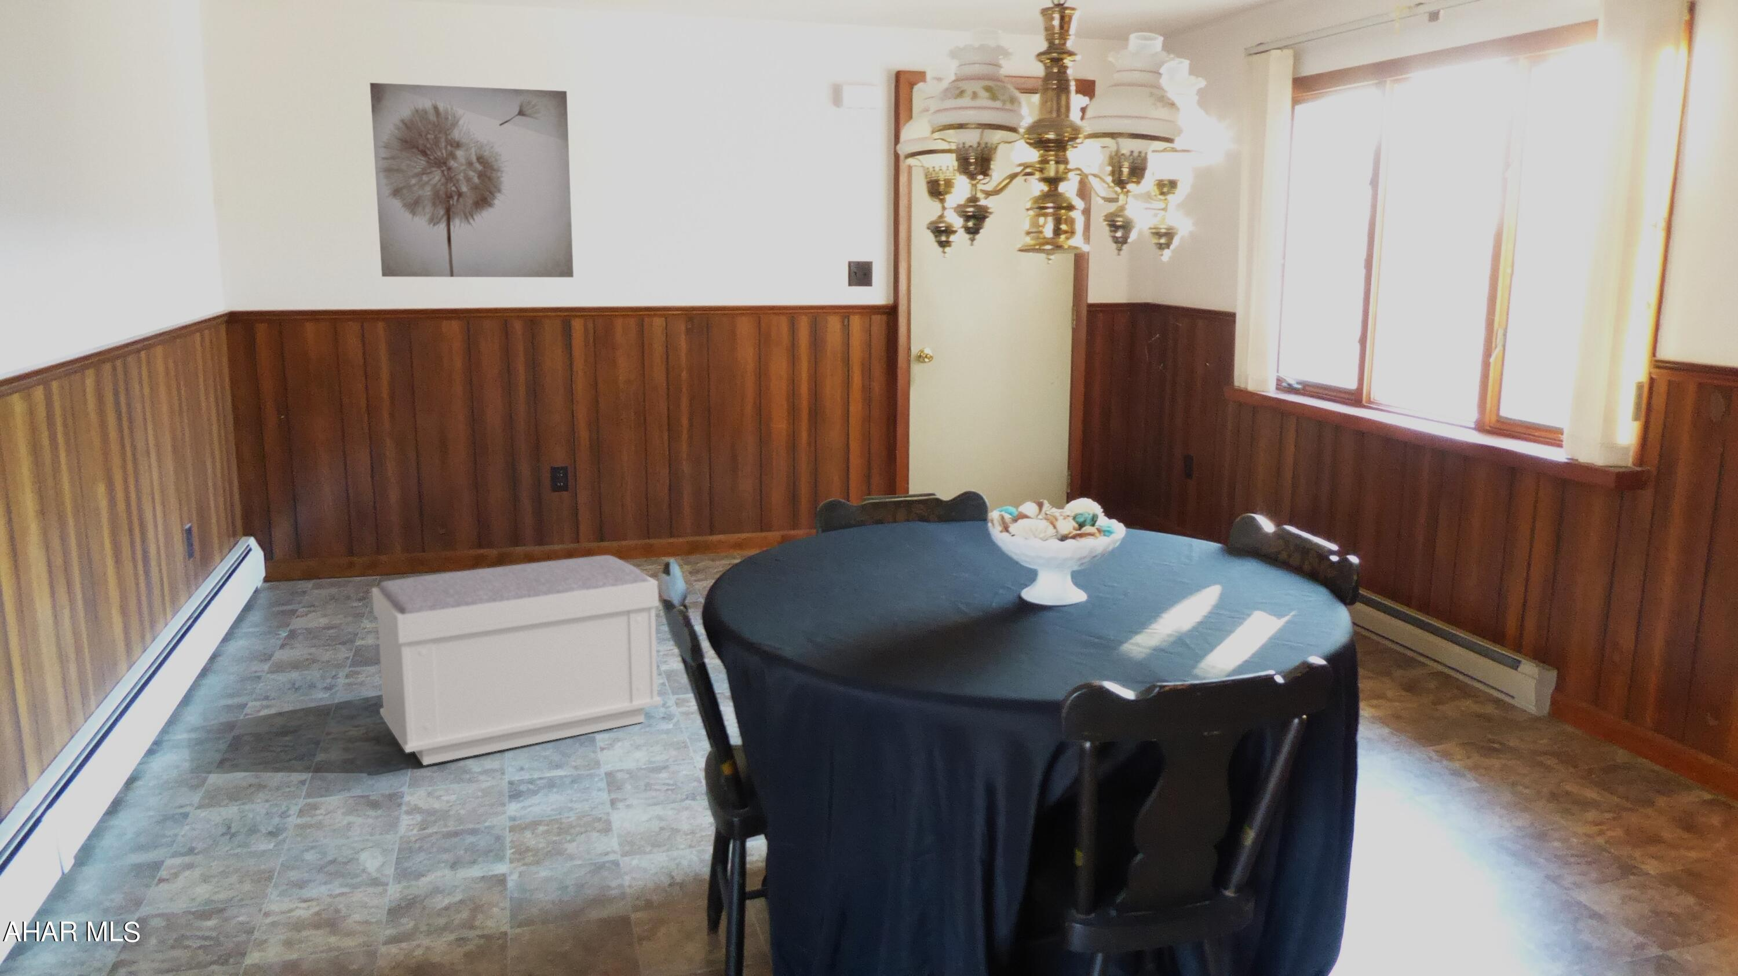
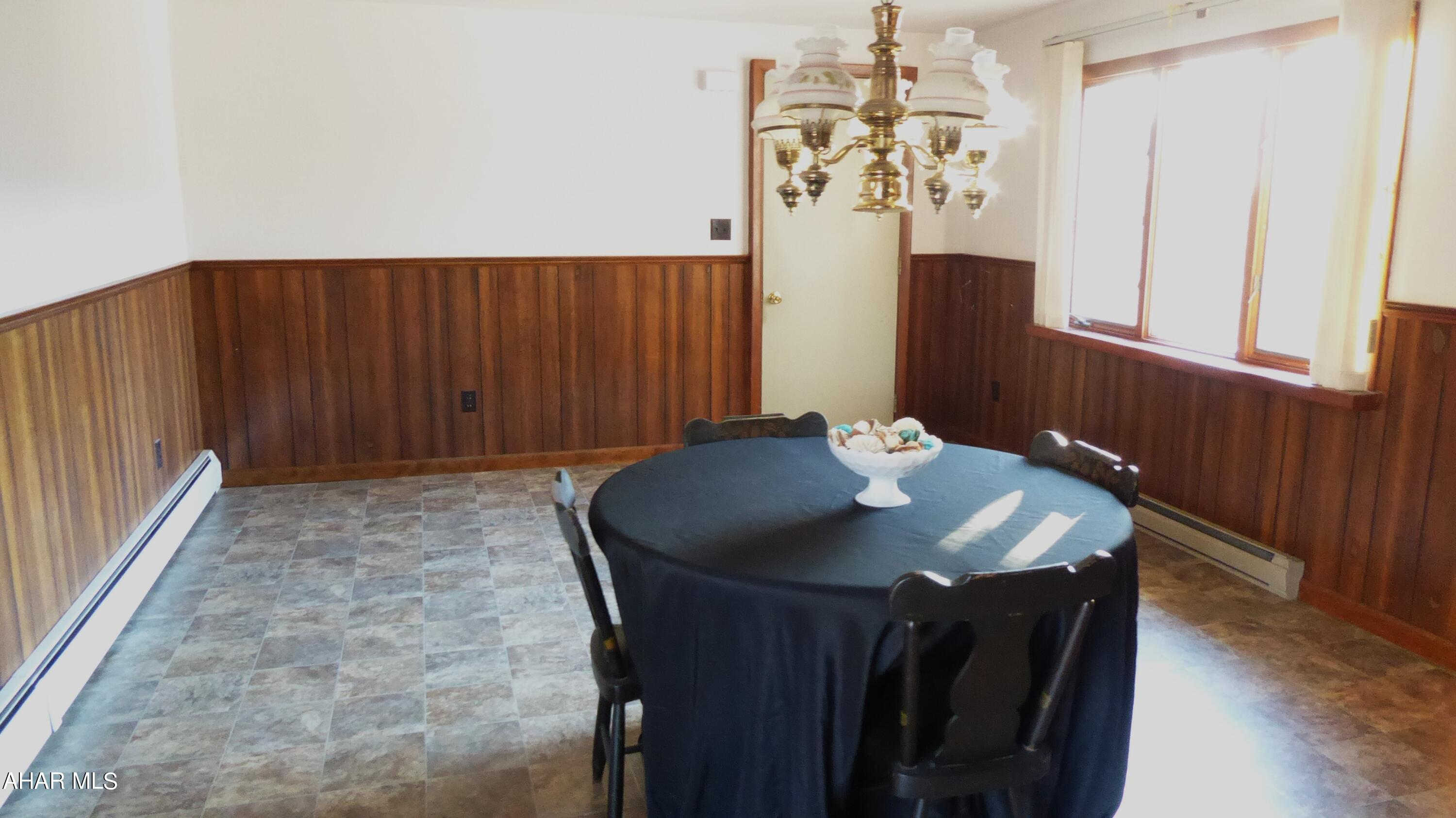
- wall art (475, 183)
- bench (519, 650)
